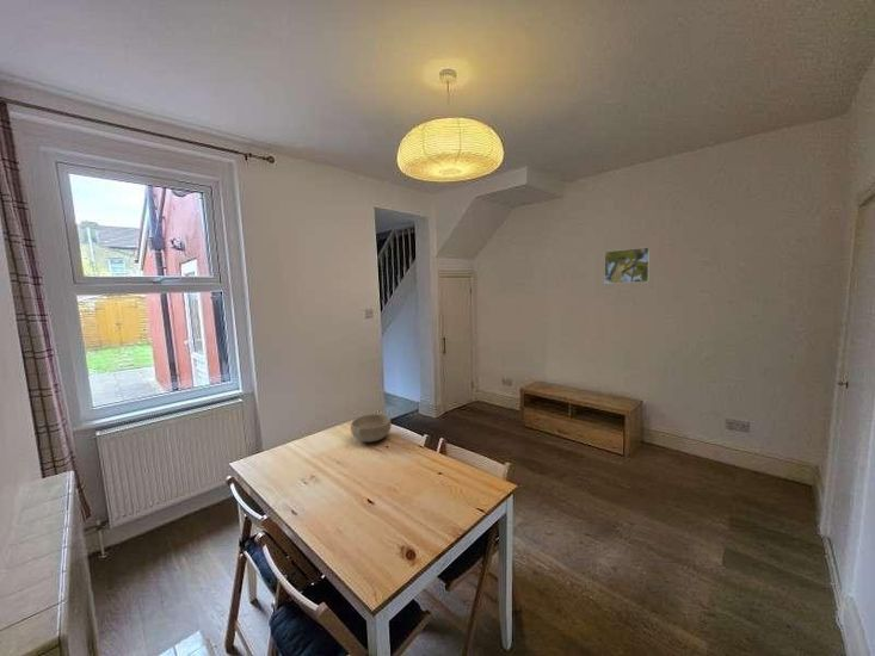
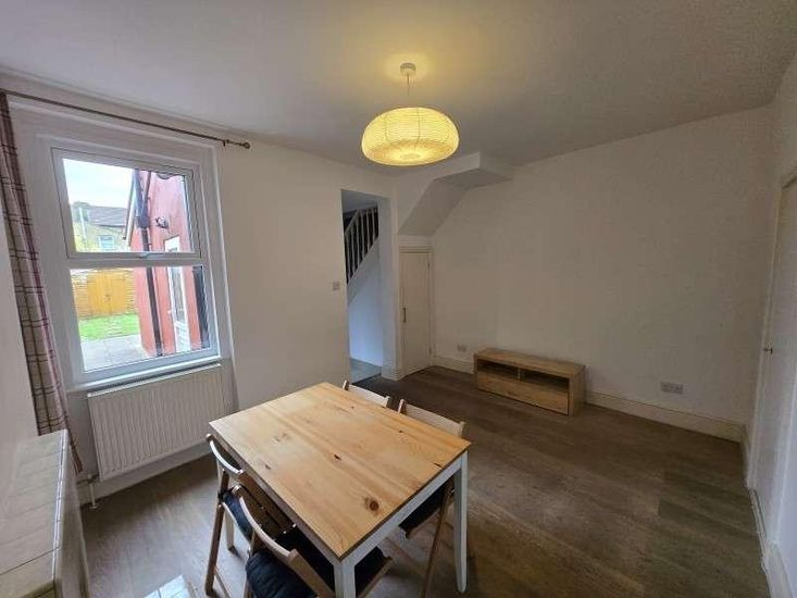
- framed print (626, 266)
- bowl (371, 429)
